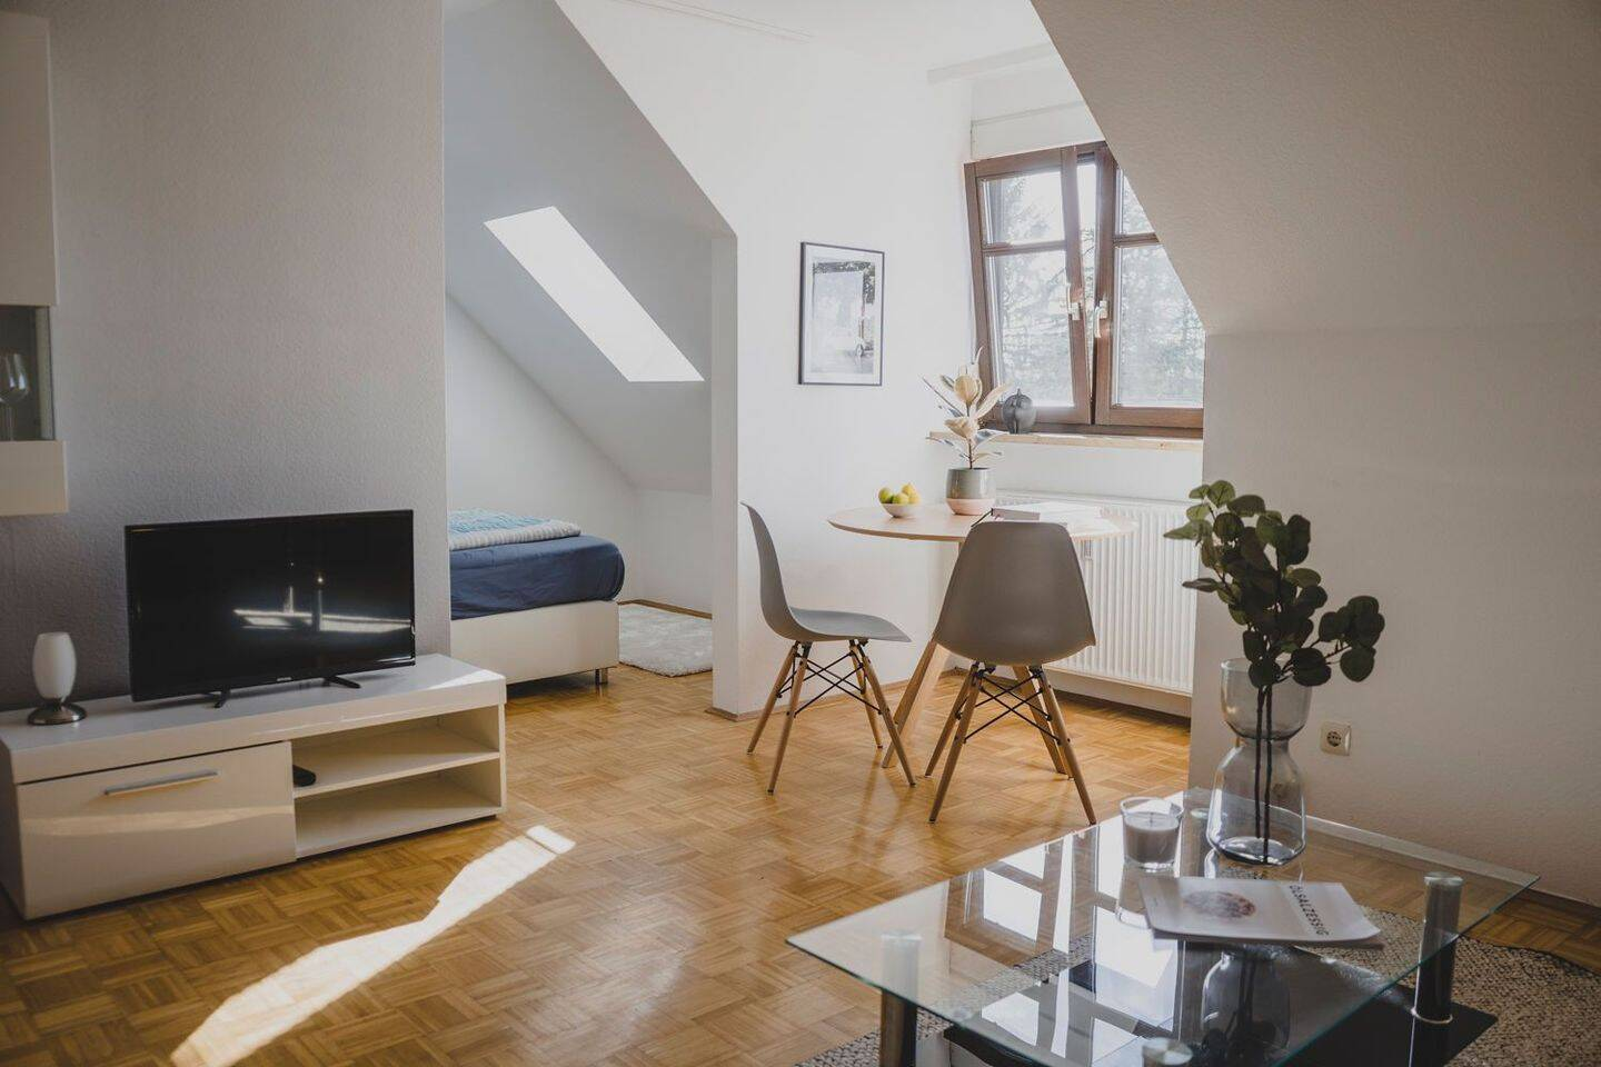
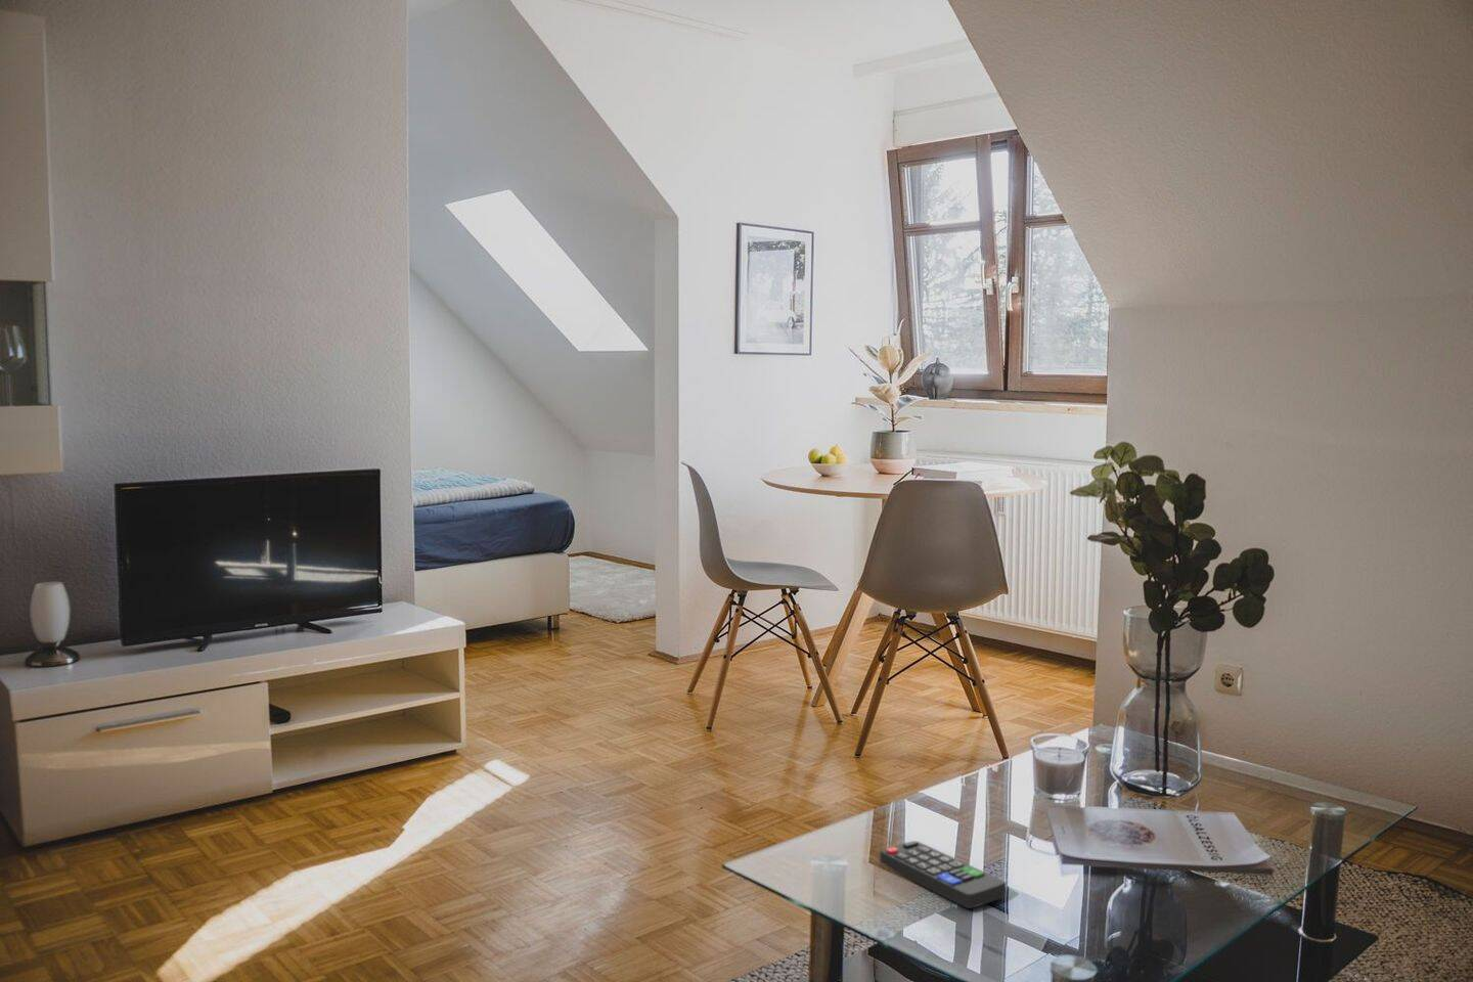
+ remote control (940, 871)
